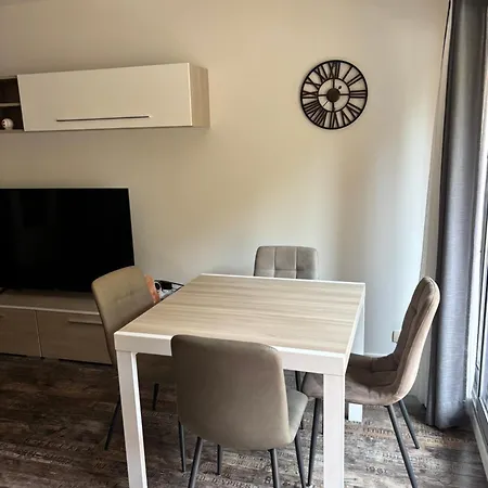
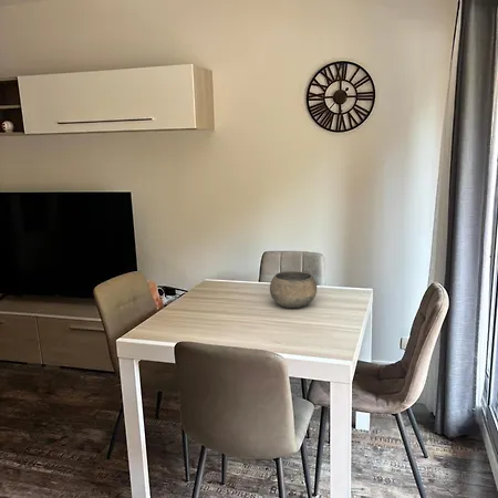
+ bowl (293, 290)
